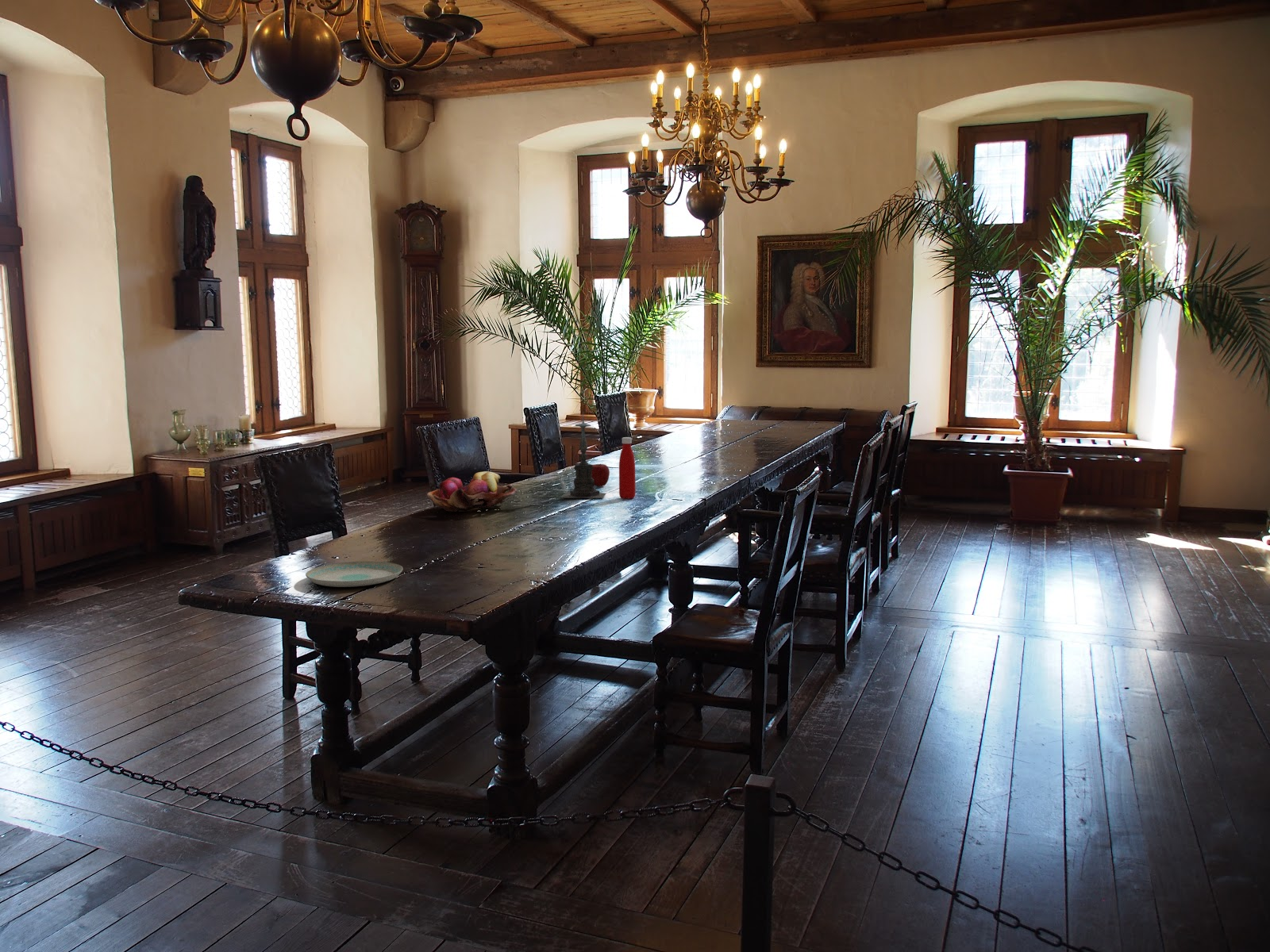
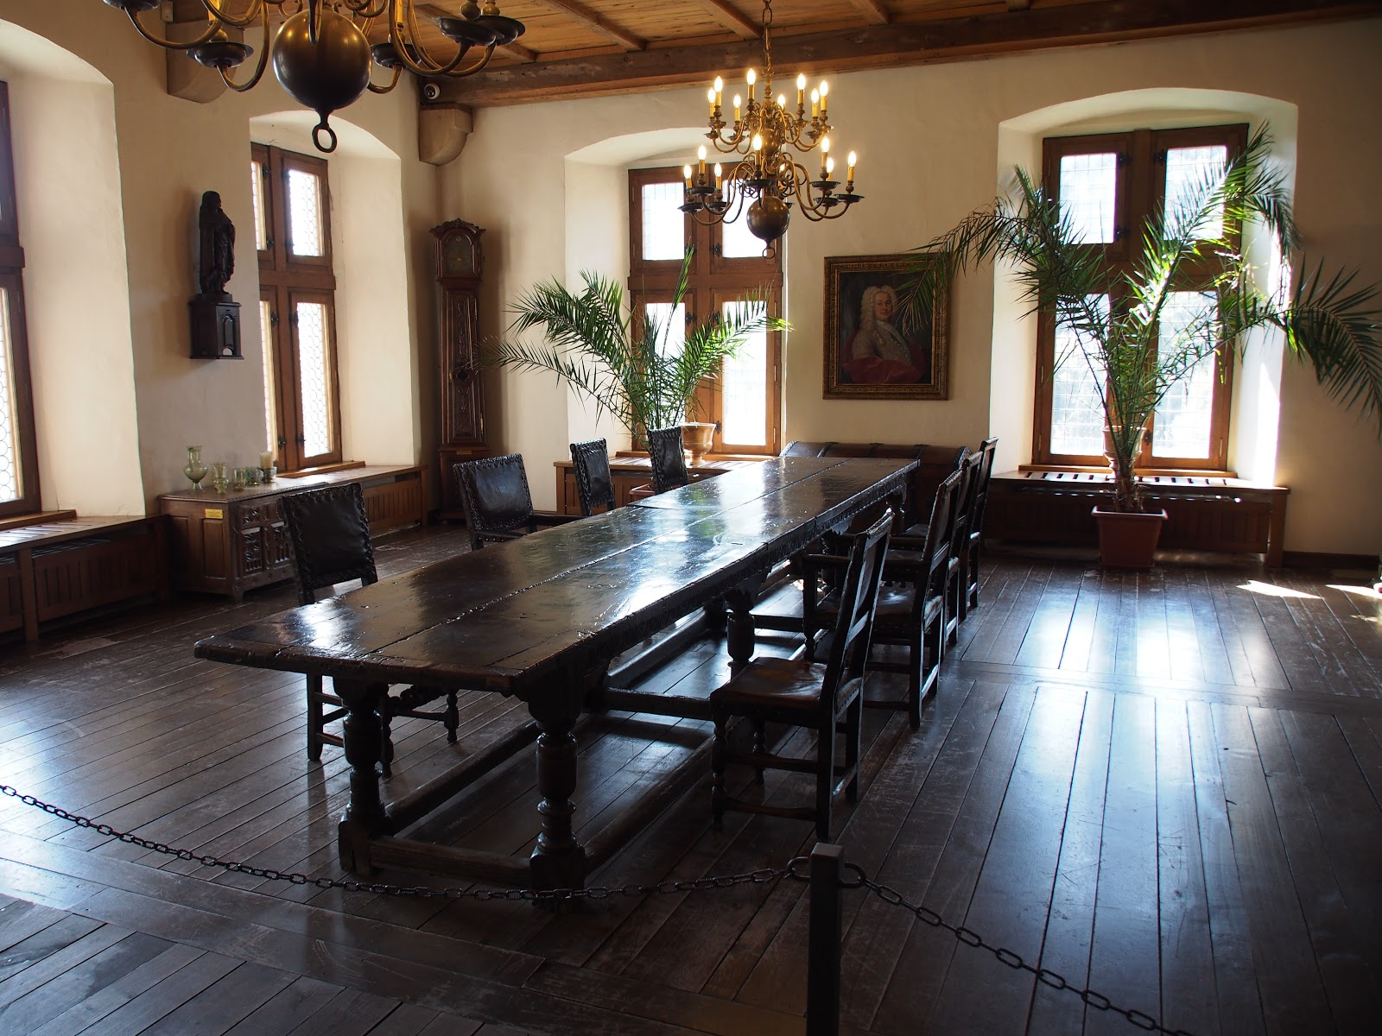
- bottle (627, 467)
- candle holder (583, 454)
- plate (355, 574)
- fruit basket (474, 490)
- apple (598, 474)
